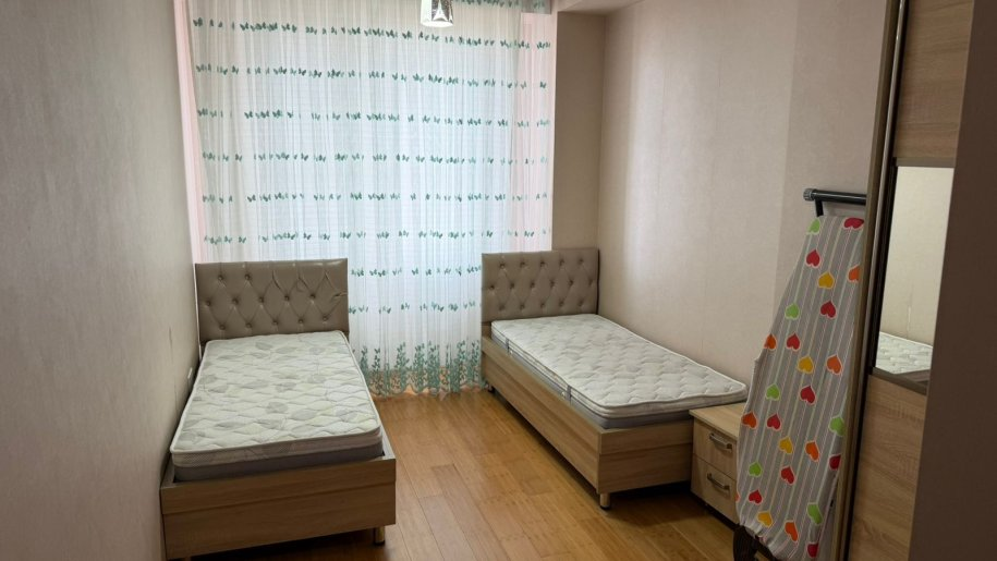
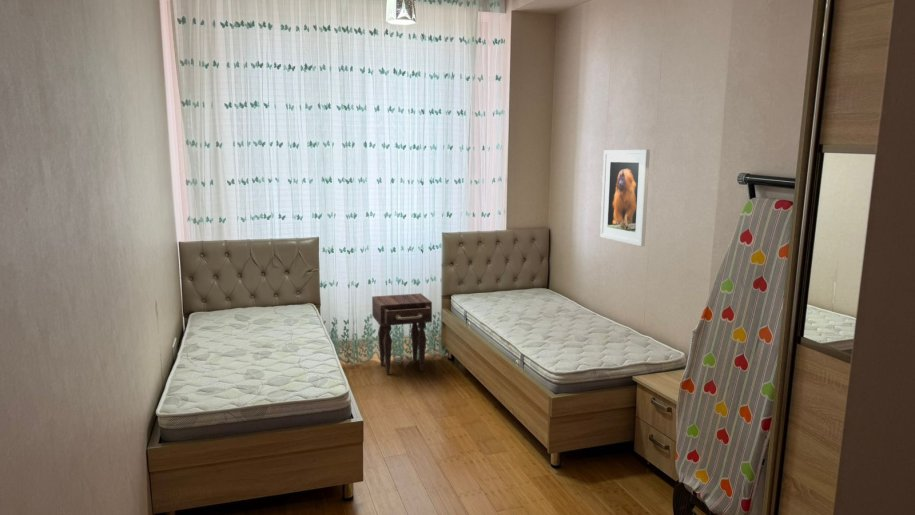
+ nightstand (411, 336)
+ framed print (623, 196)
